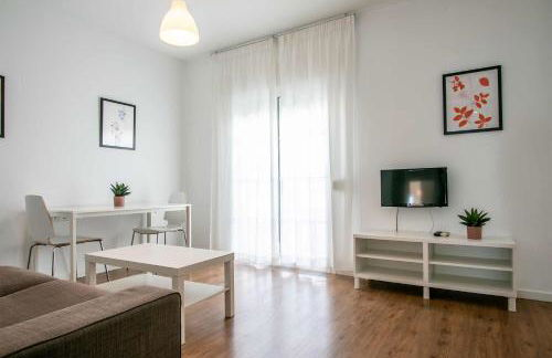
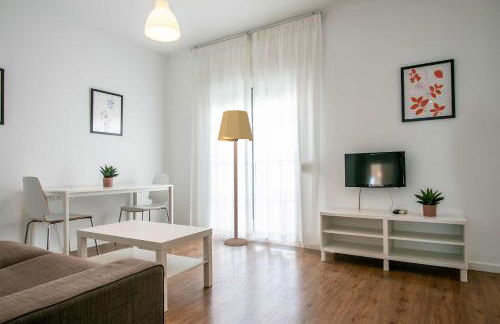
+ lamp (235, 177)
